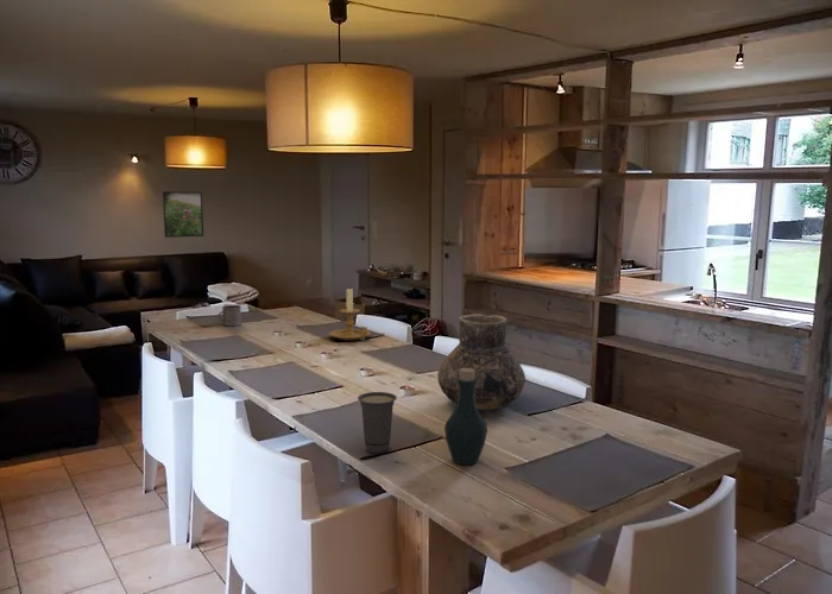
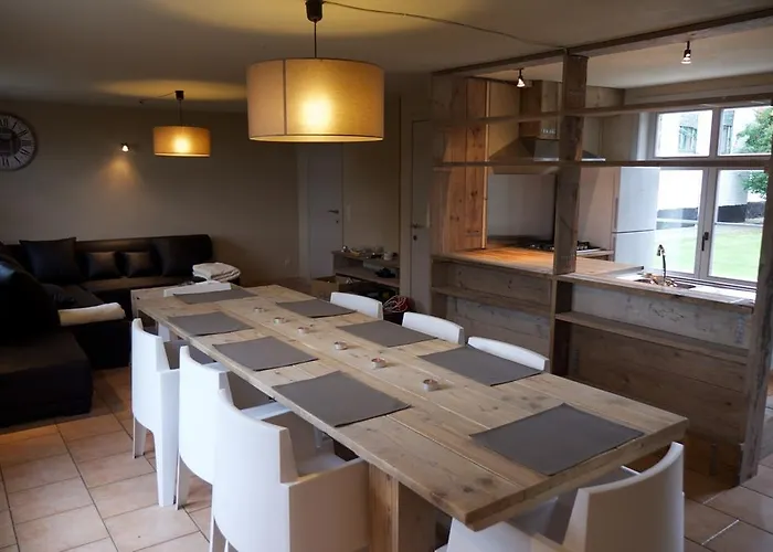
- mug (229, 315)
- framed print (183, 214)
- vase (481, 361)
- bottle (466, 415)
- cup (377, 423)
- candle holder (349, 312)
